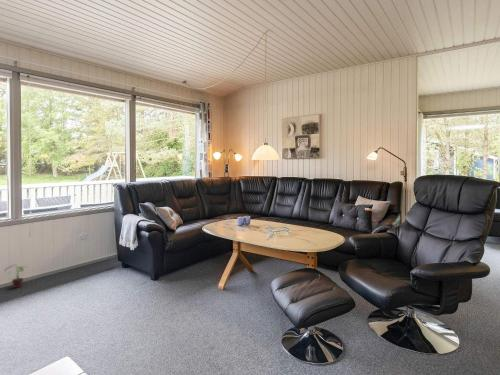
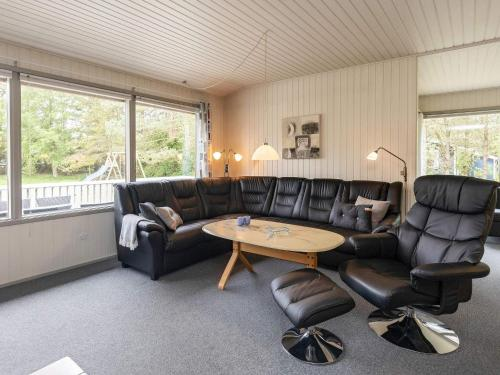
- potted plant (16, 275)
